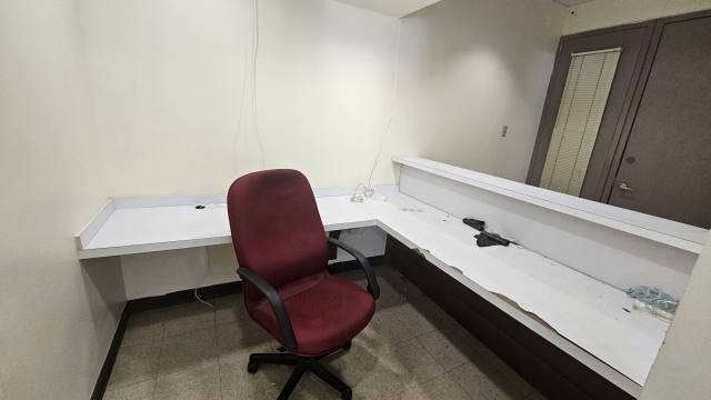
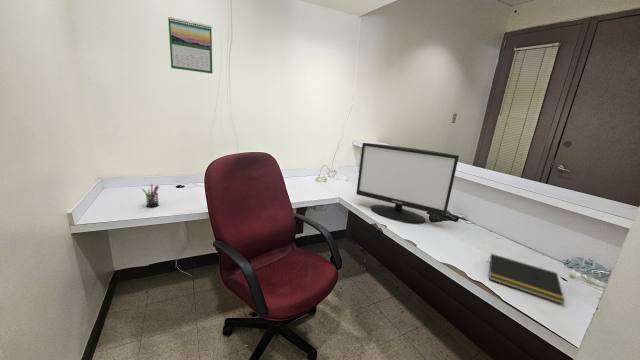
+ notepad (523, 276)
+ calendar (191, 46)
+ pen holder (150, 195)
+ monitor (401, 182)
